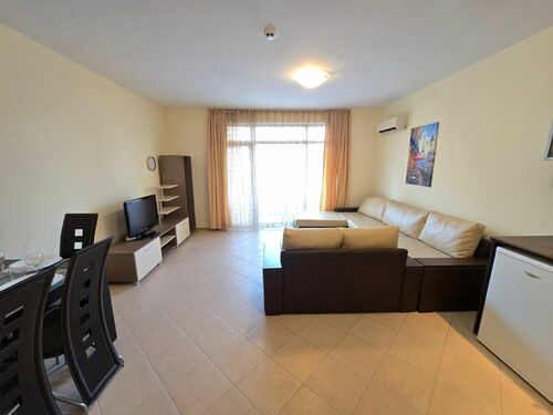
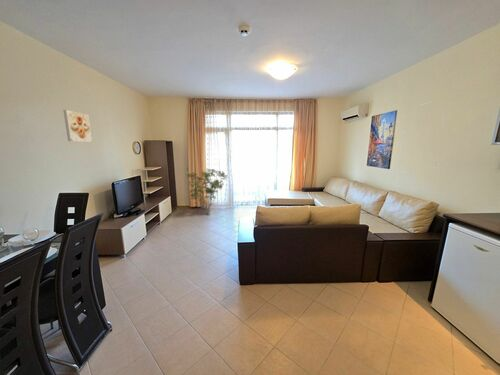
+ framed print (79, 127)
+ shrub (207, 192)
